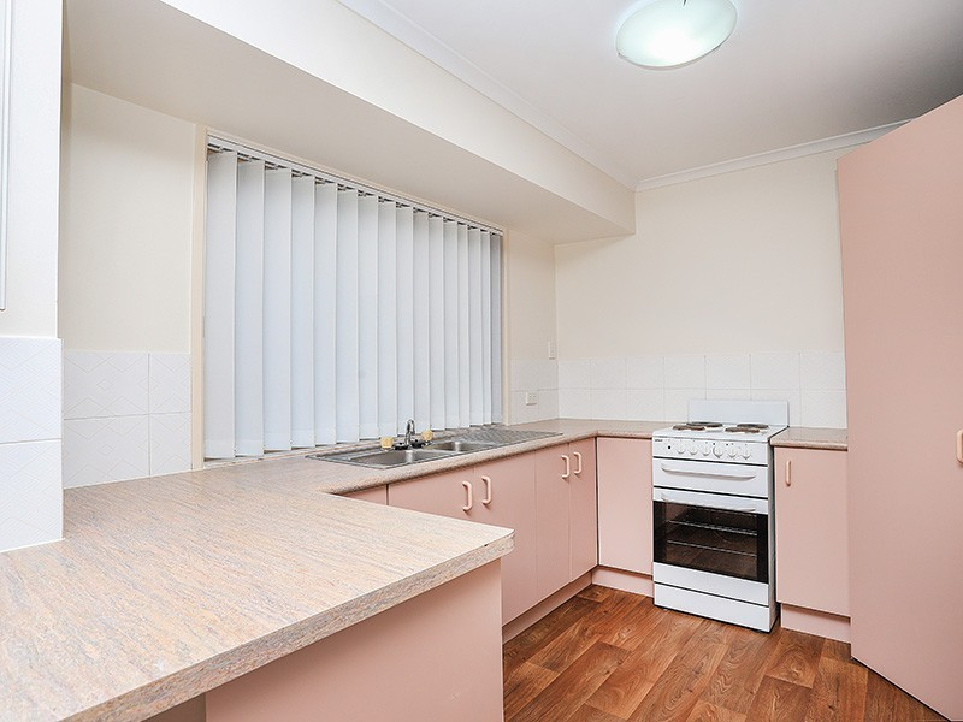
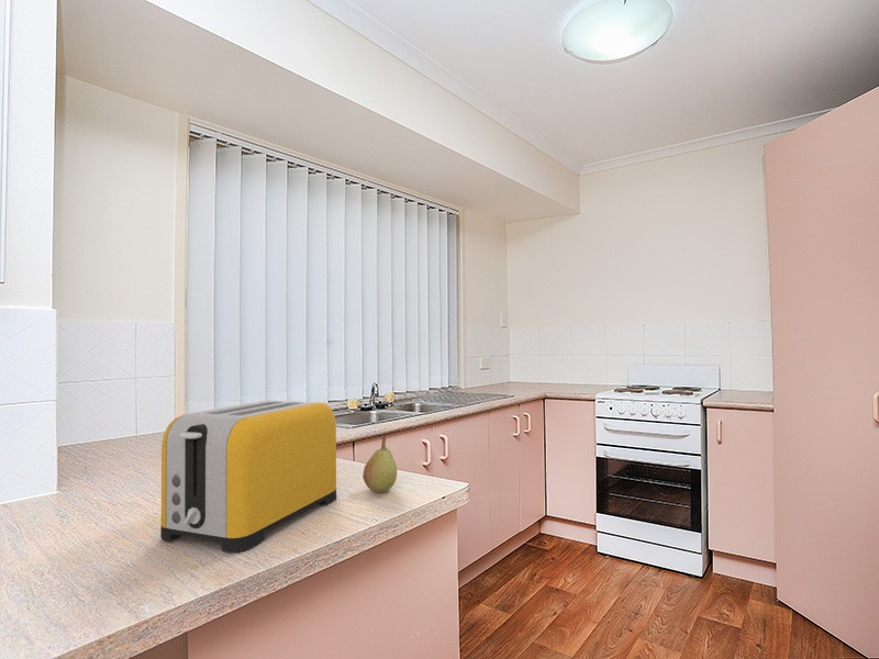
+ toaster (254, 462)
+ fruit (380, 462)
